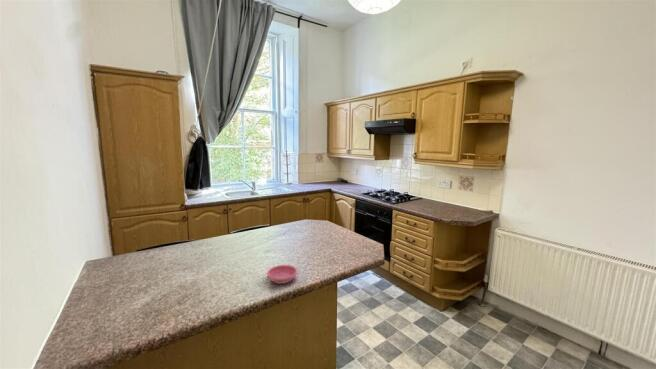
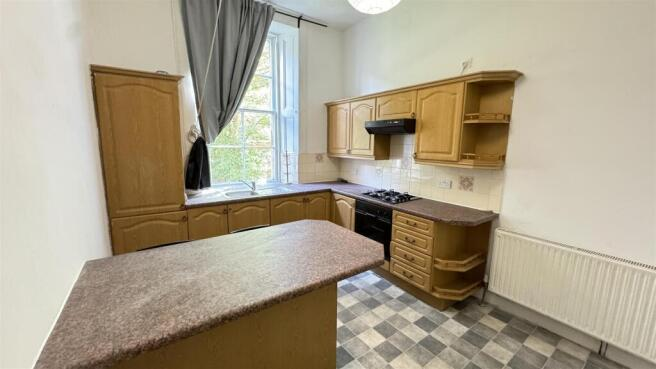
- saucer (282, 274)
